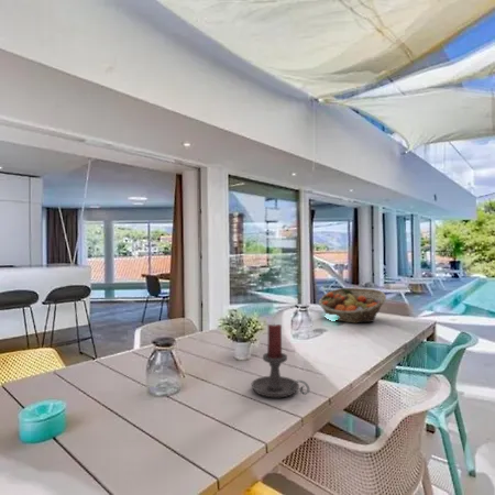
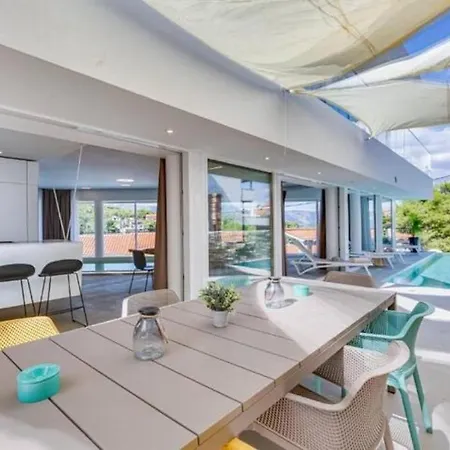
- fruit basket (351, 304)
- candle holder (280, 358)
